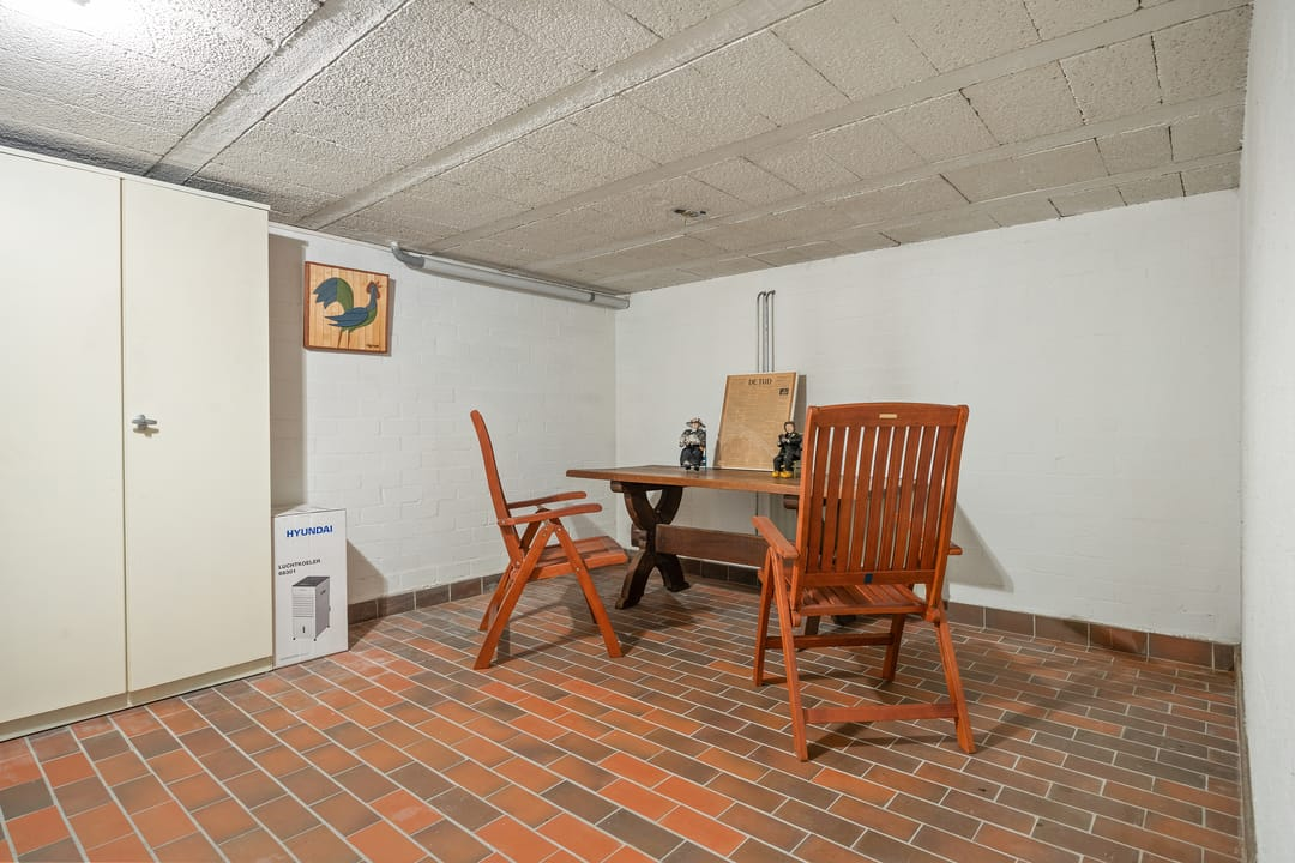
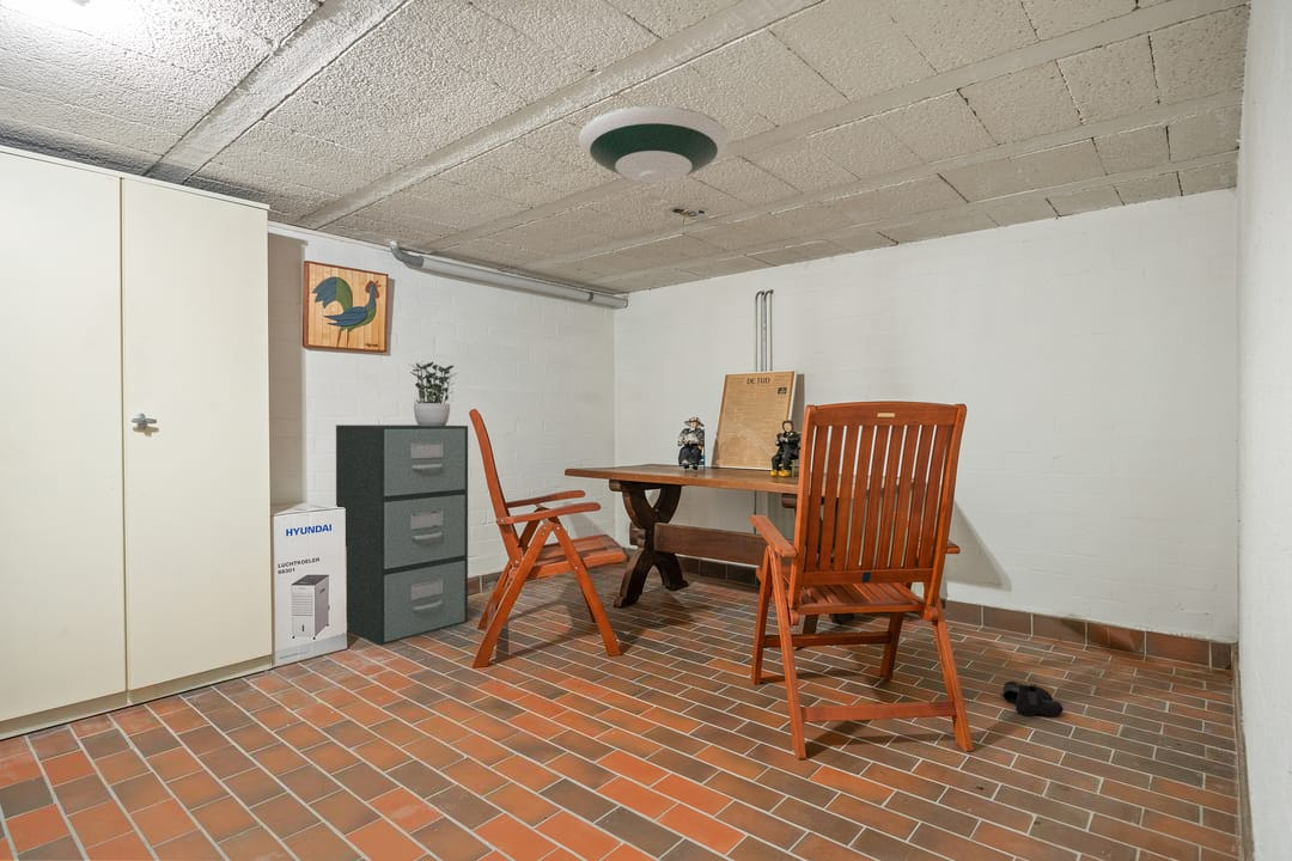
+ boots (1026, 690)
+ potted plant (432, 391)
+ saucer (653, 160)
+ filing cabinet (404, 525)
